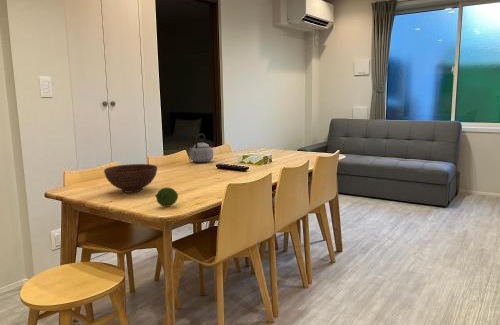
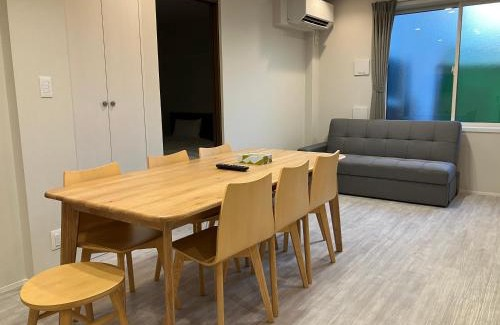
- teapot (199, 148)
- fruit (167, 197)
- bowl (131, 179)
